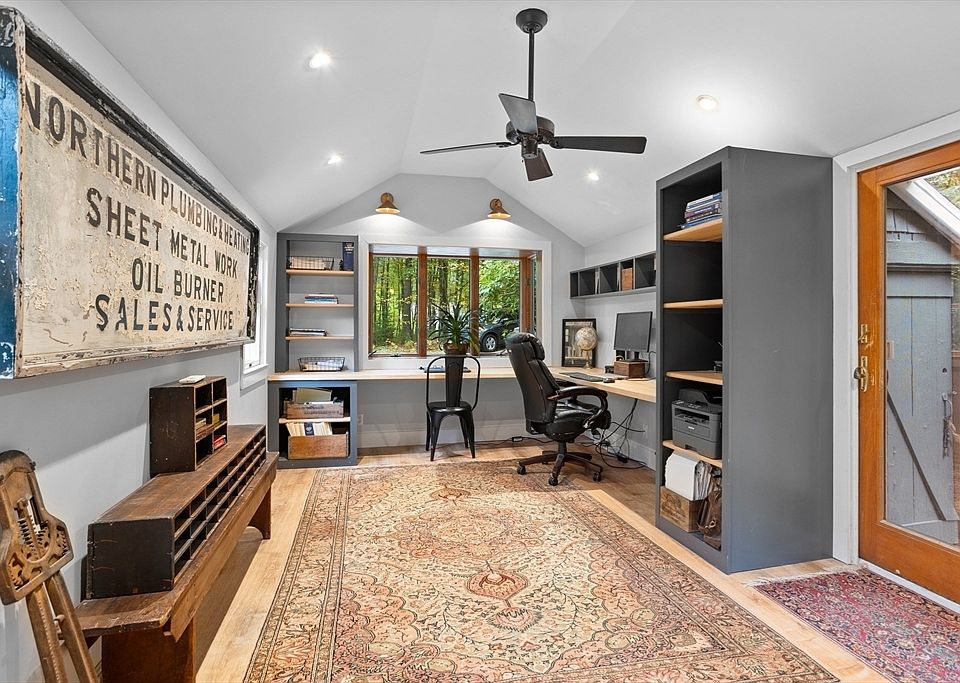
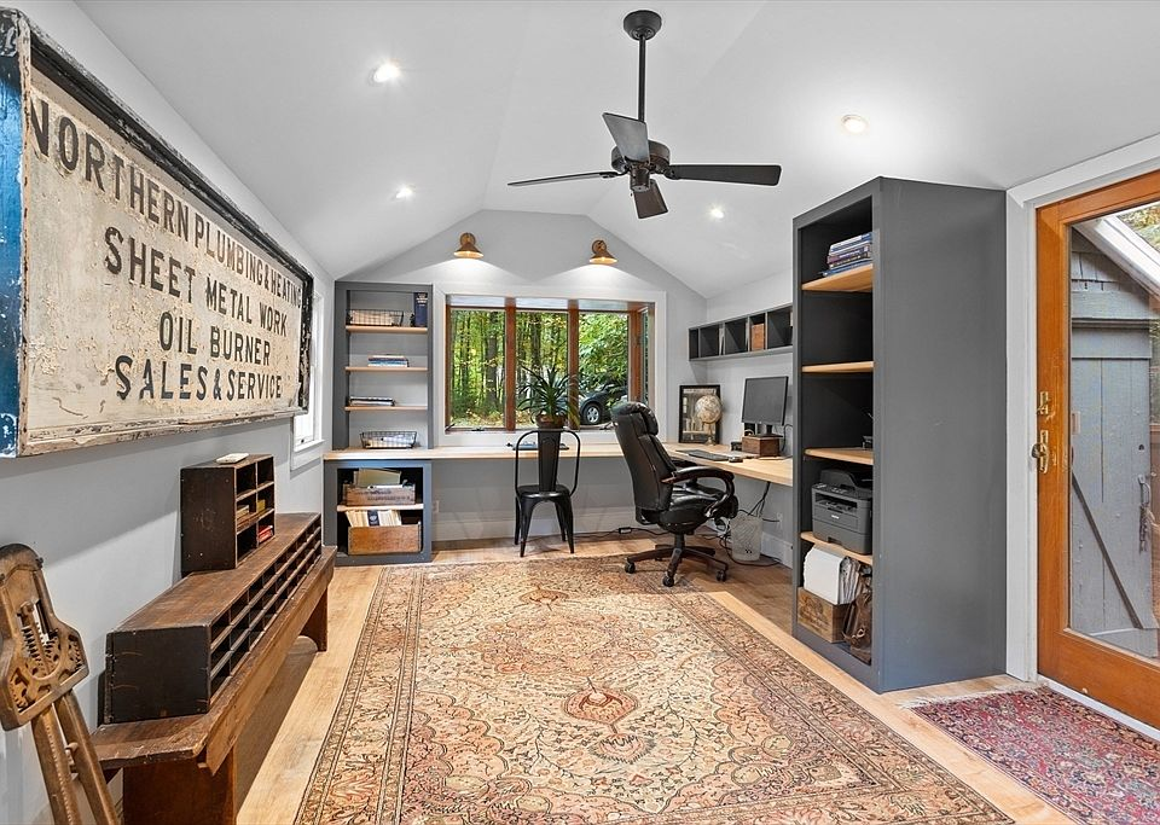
+ wastebasket (746, 538)
